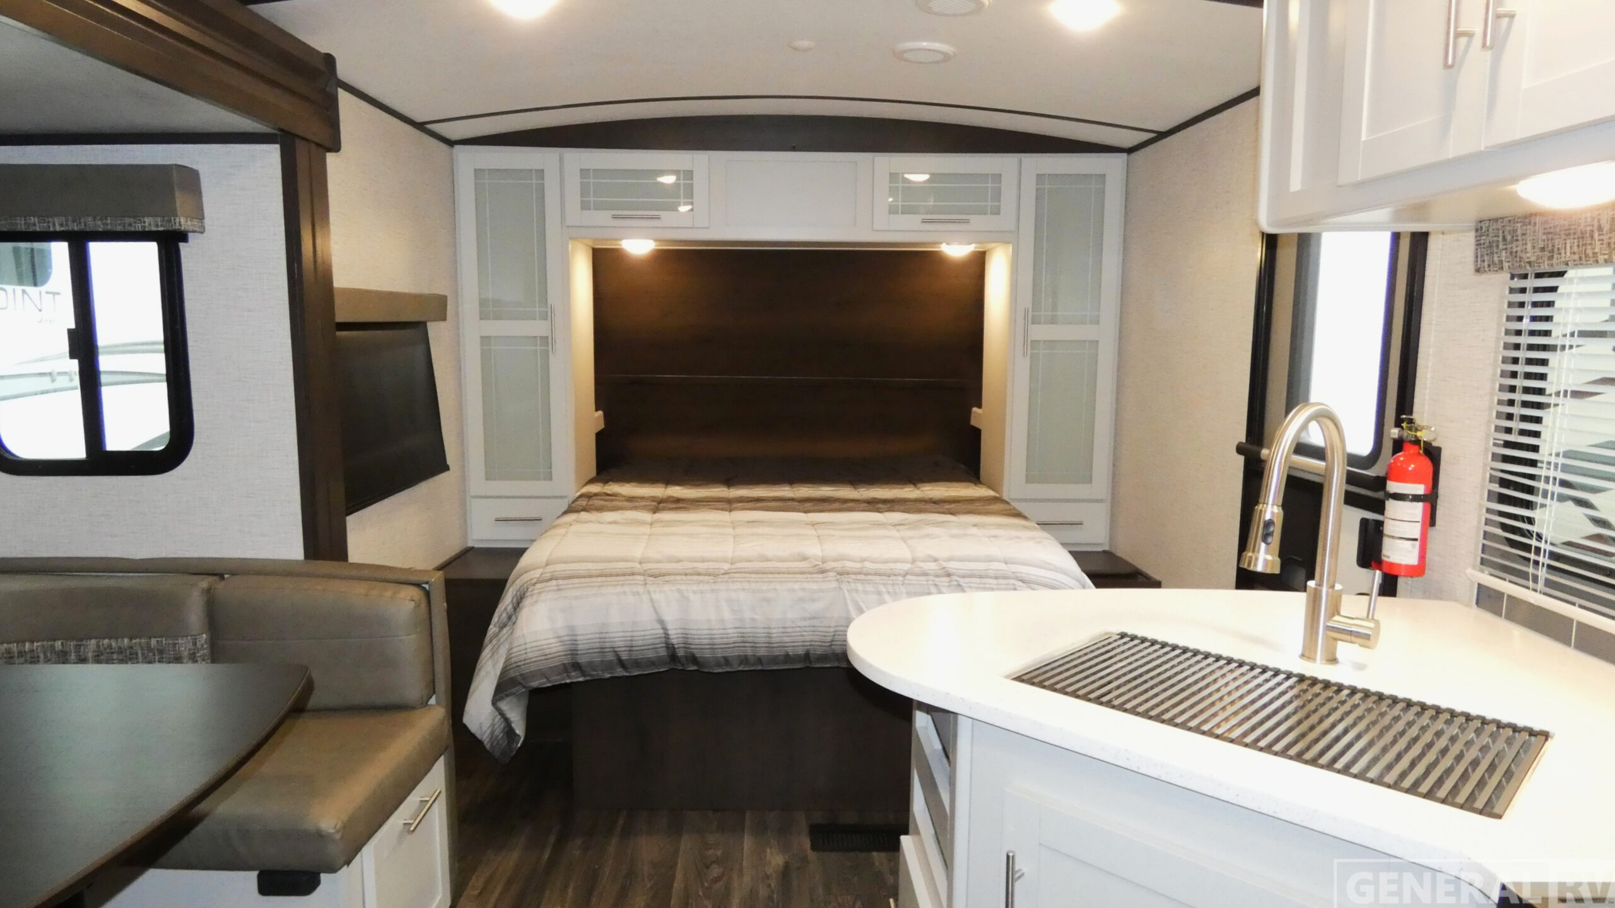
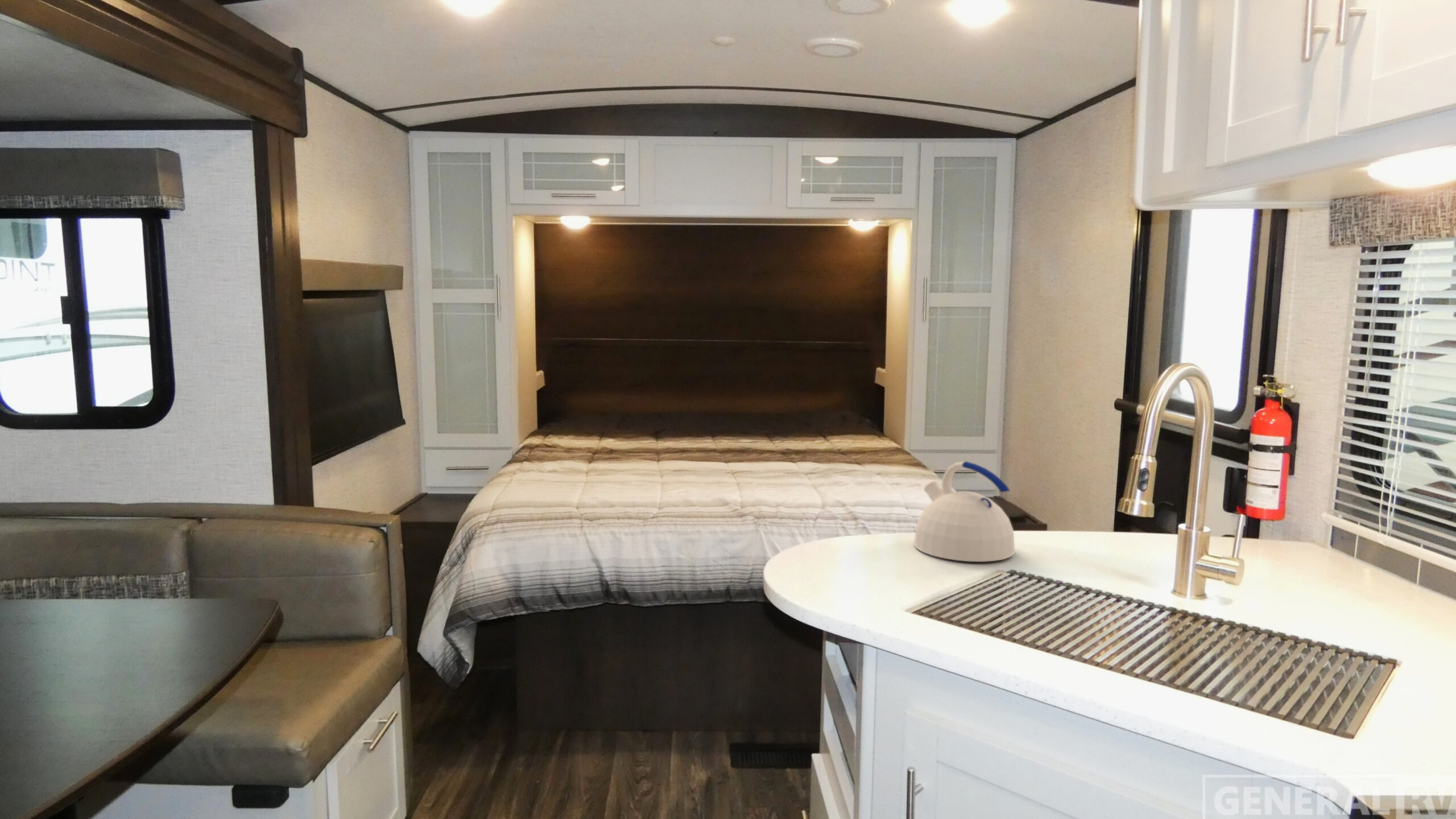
+ kettle (965, 505)
